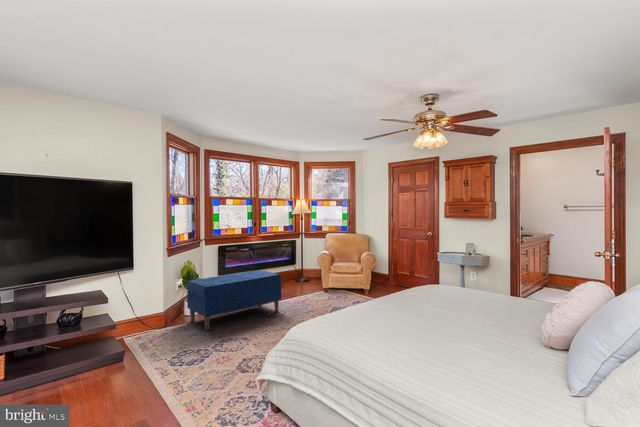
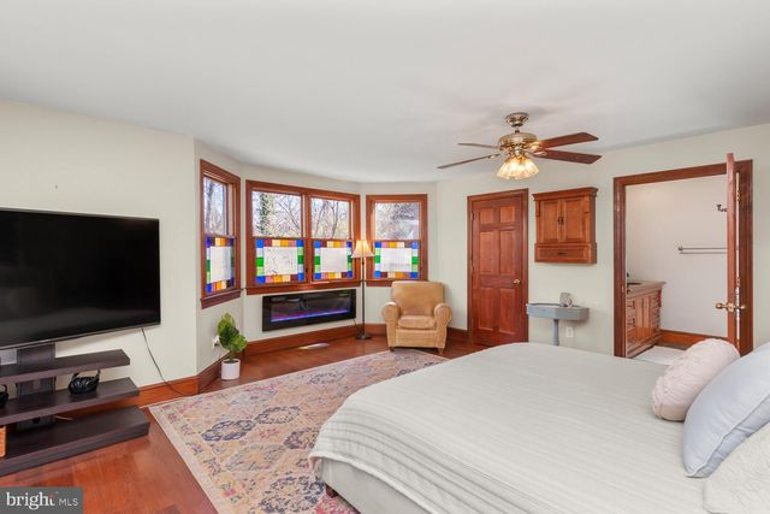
- bench (236, 296)
